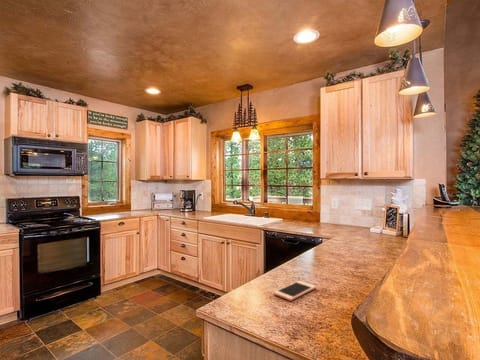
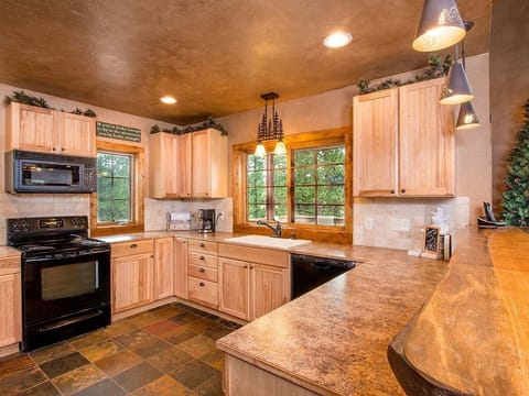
- cell phone (295, 289)
